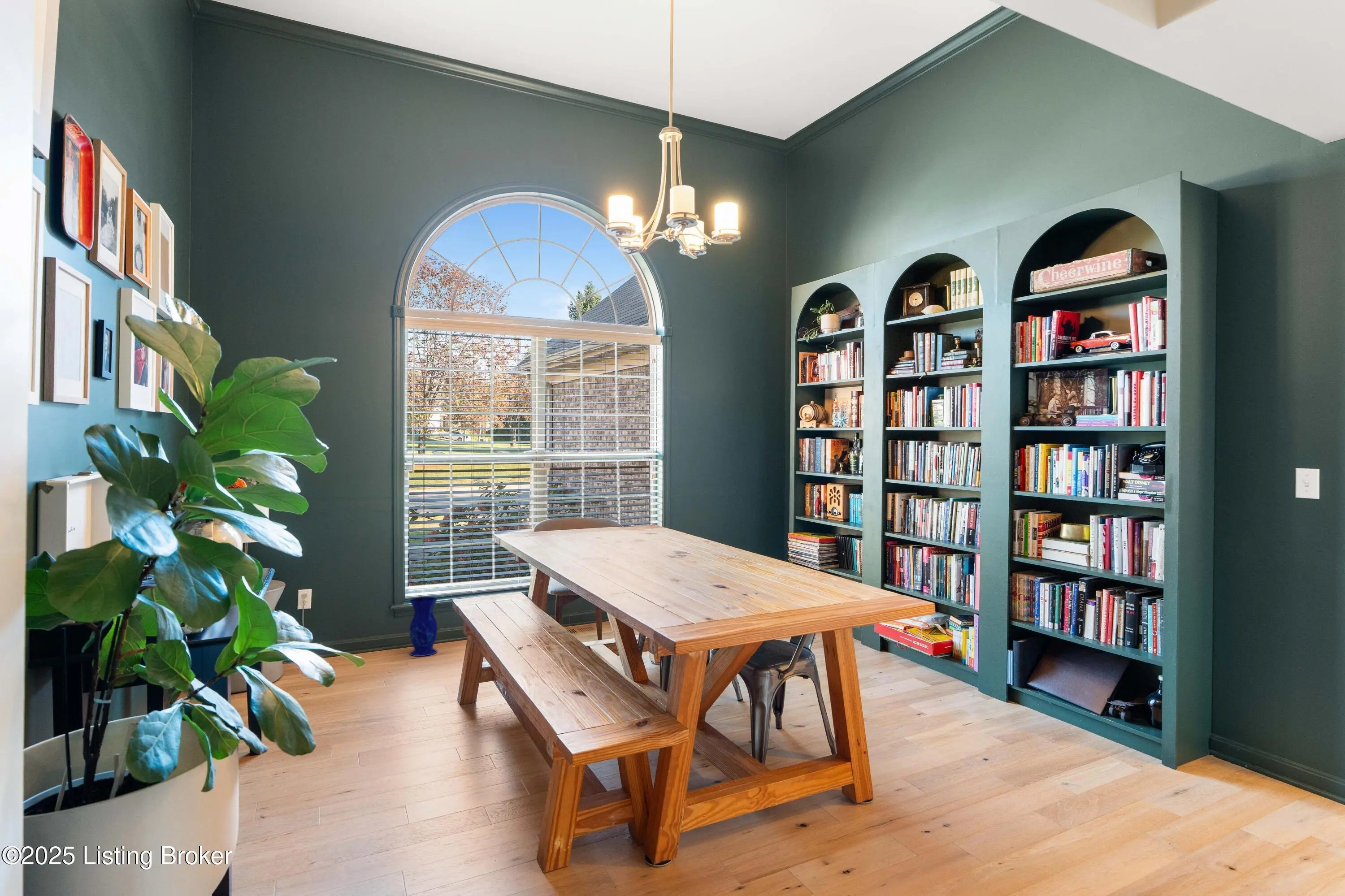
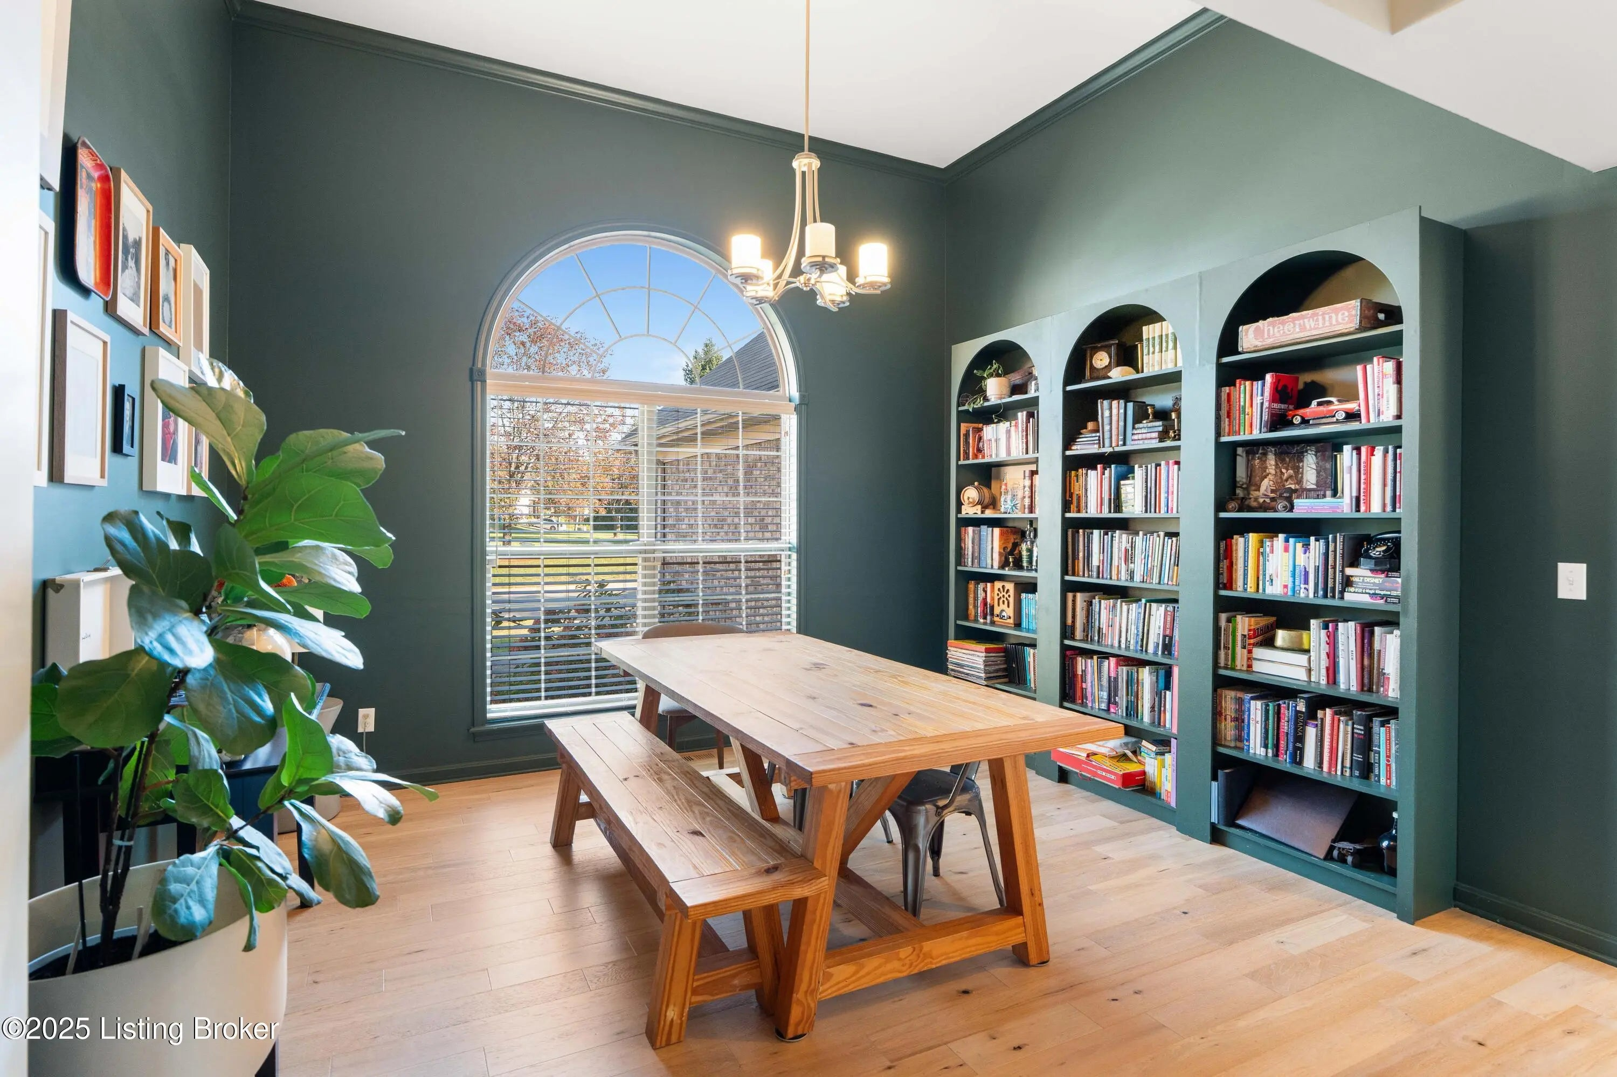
- vase (423, 626)
